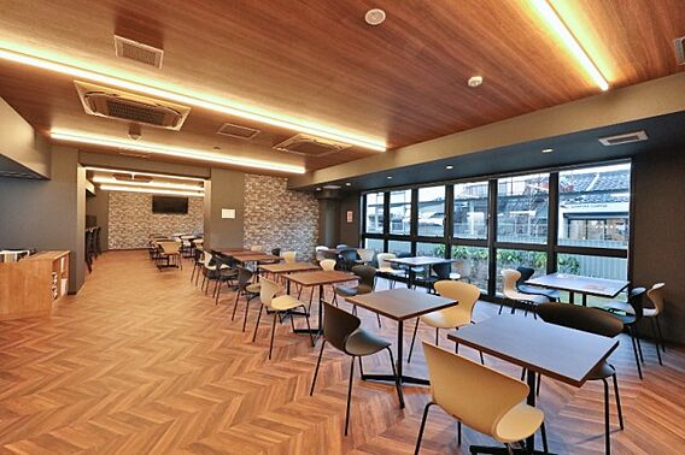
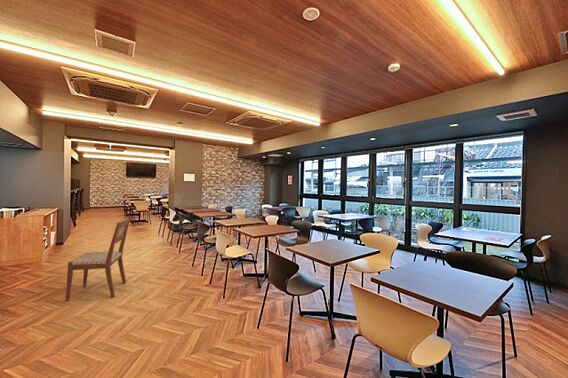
+ chair (100, 255)
